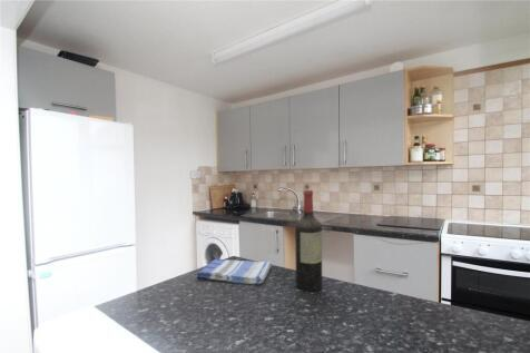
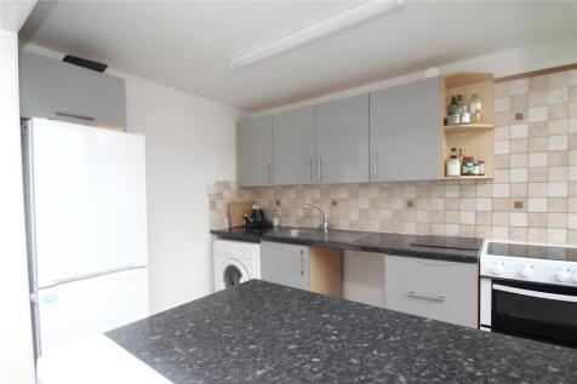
- wine bottle (308, 238)
- dish towel (236, 268)
